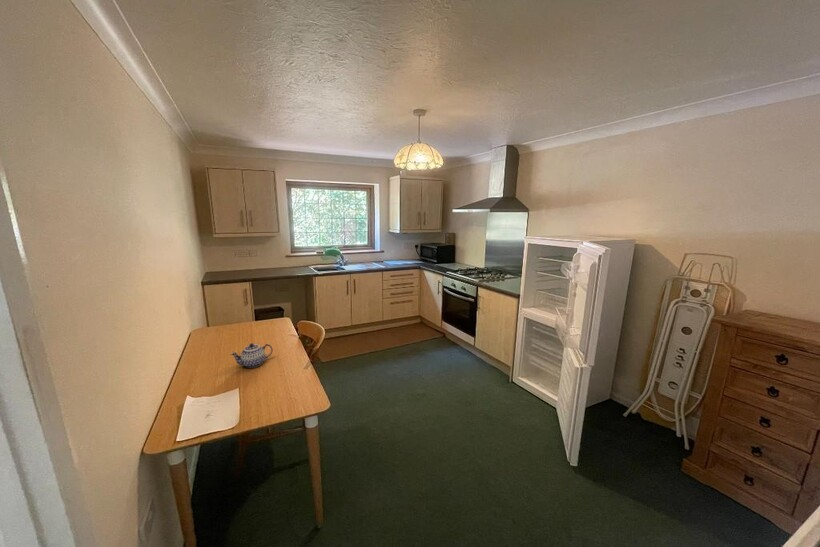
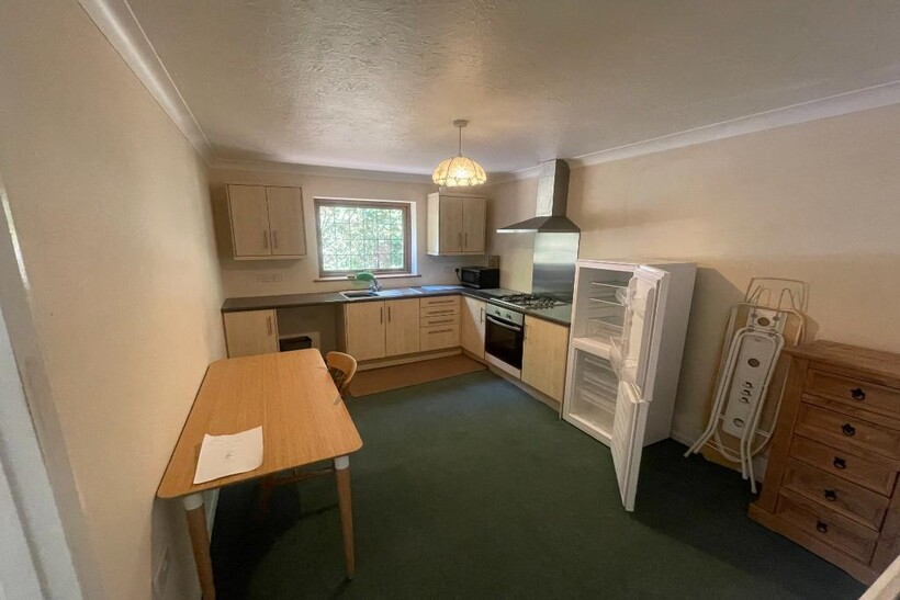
- teapot (252, 354)
